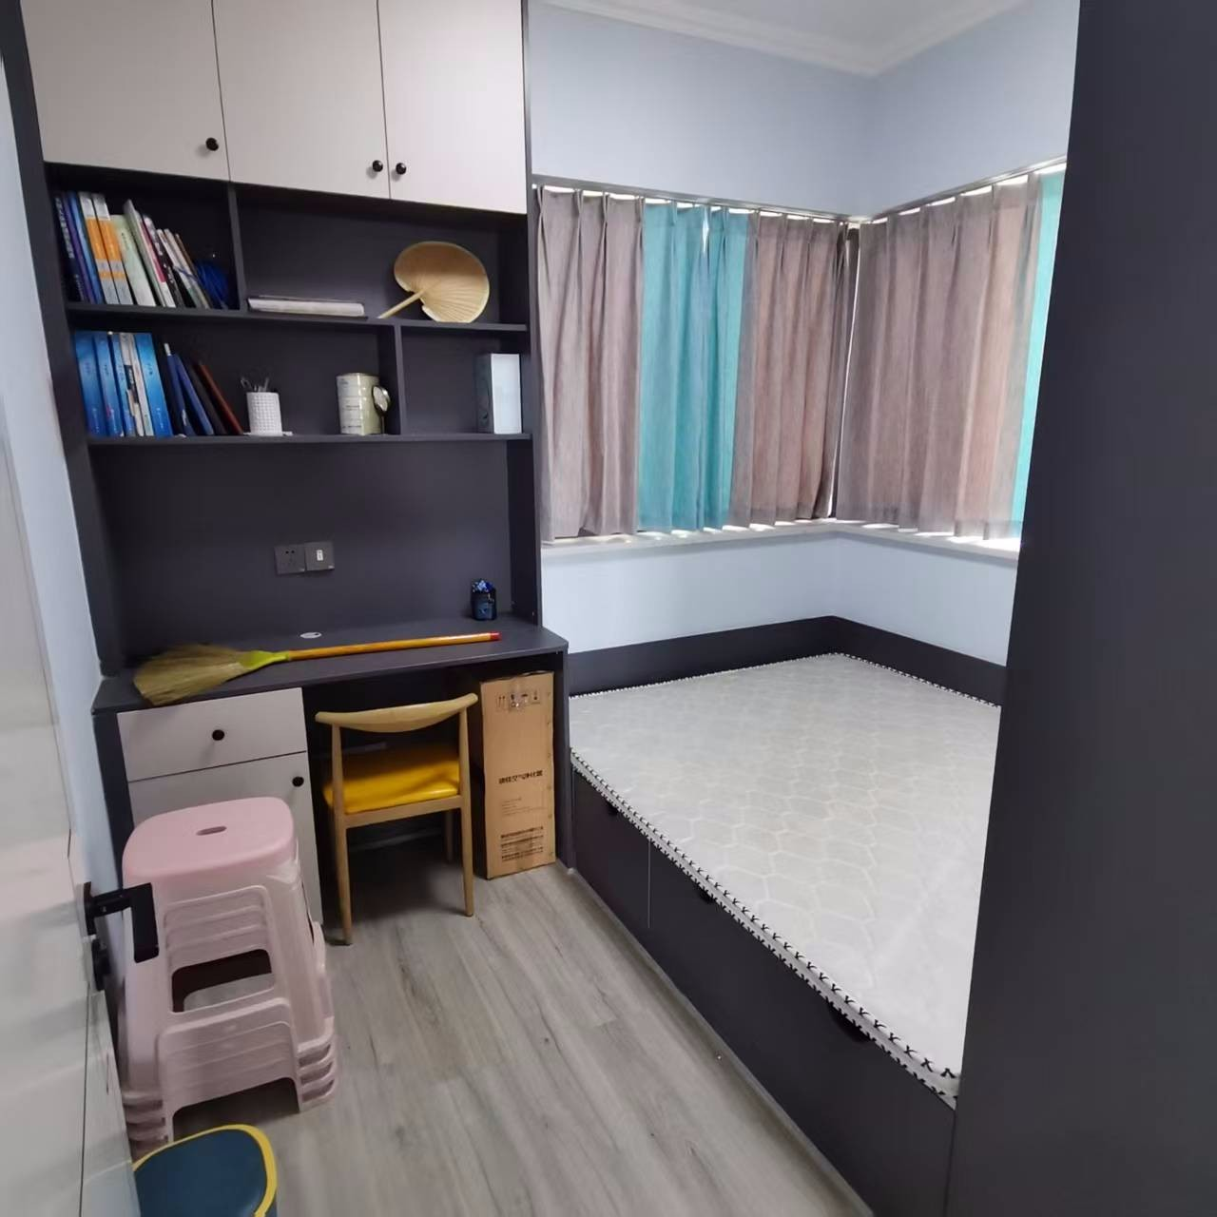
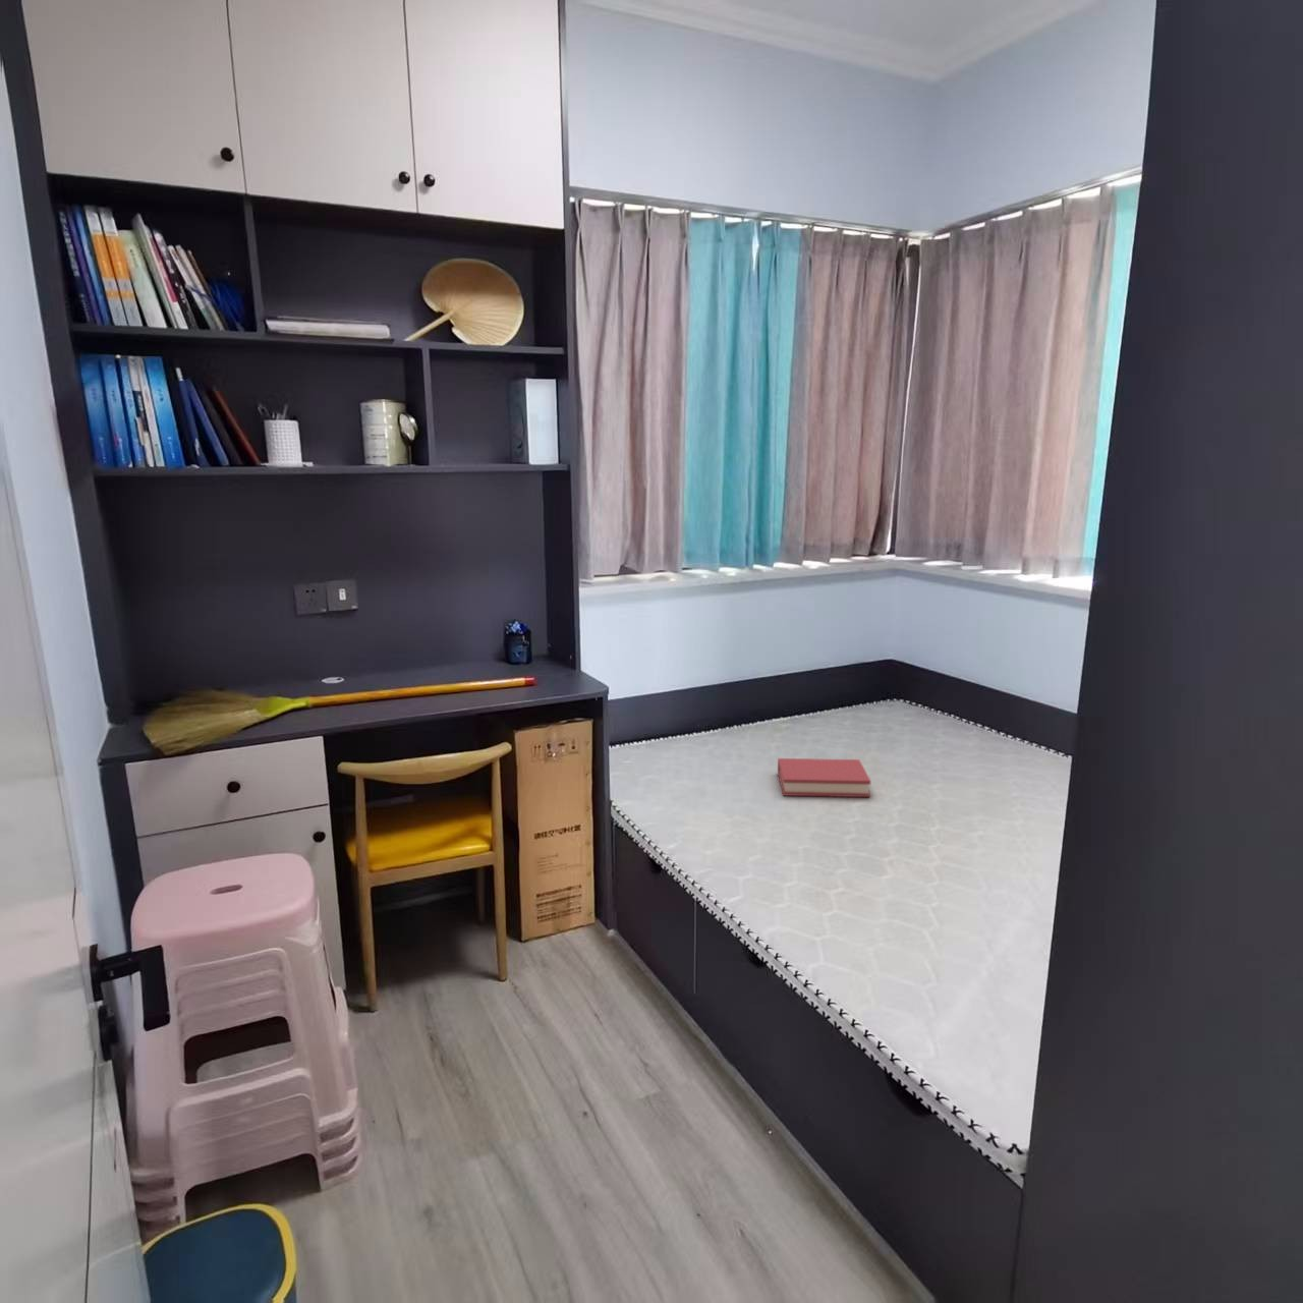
+ hardback book (821, 777)
